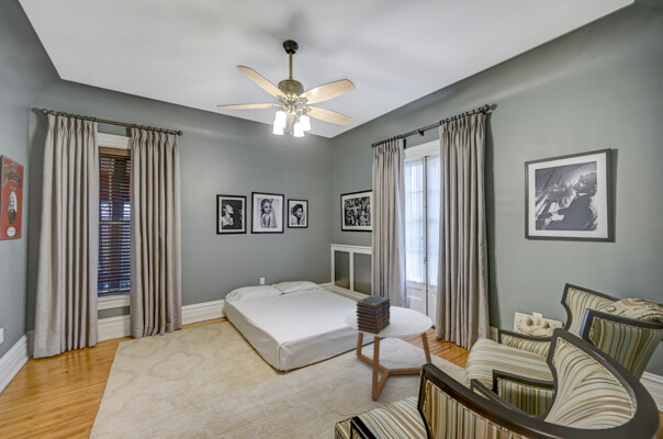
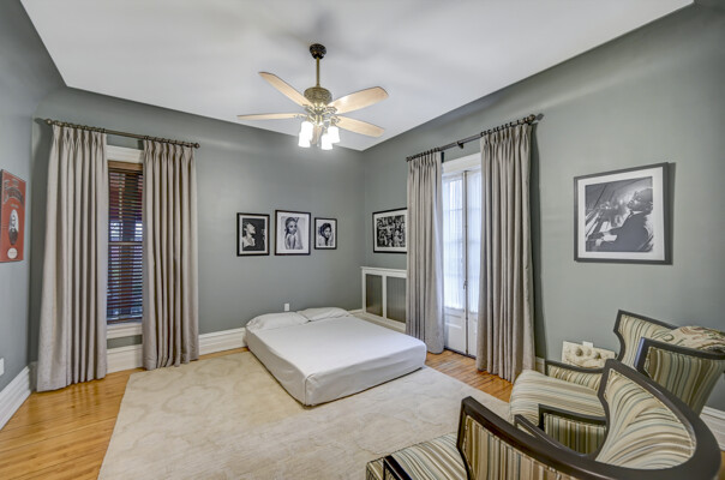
- coffee table (379, 347)
- book stack (373, 313)
